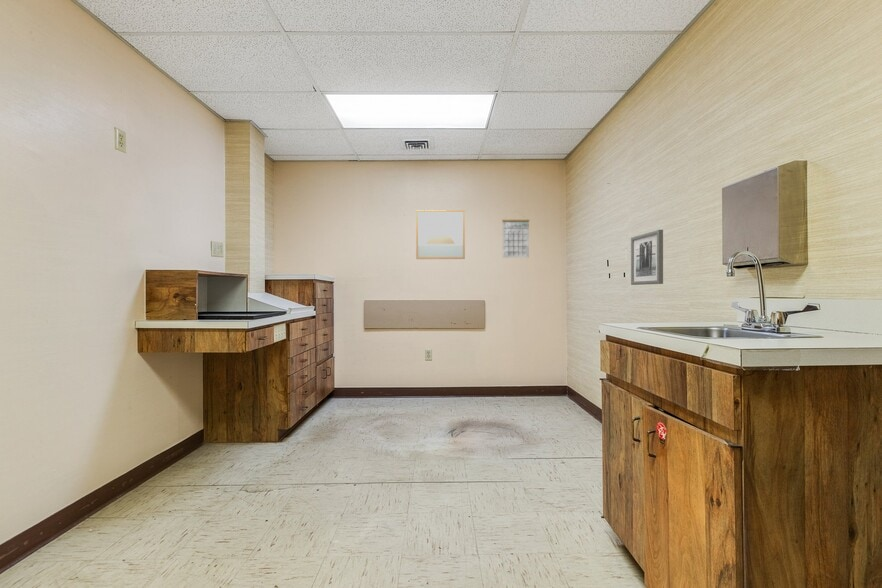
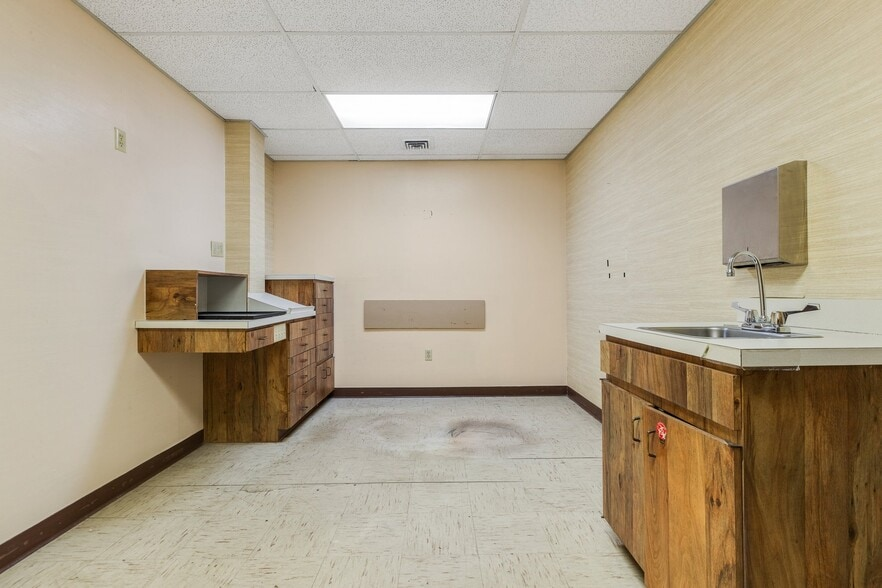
- calendar (515, 234)
- wall art (645, 259)
- wall art (440, 234)
